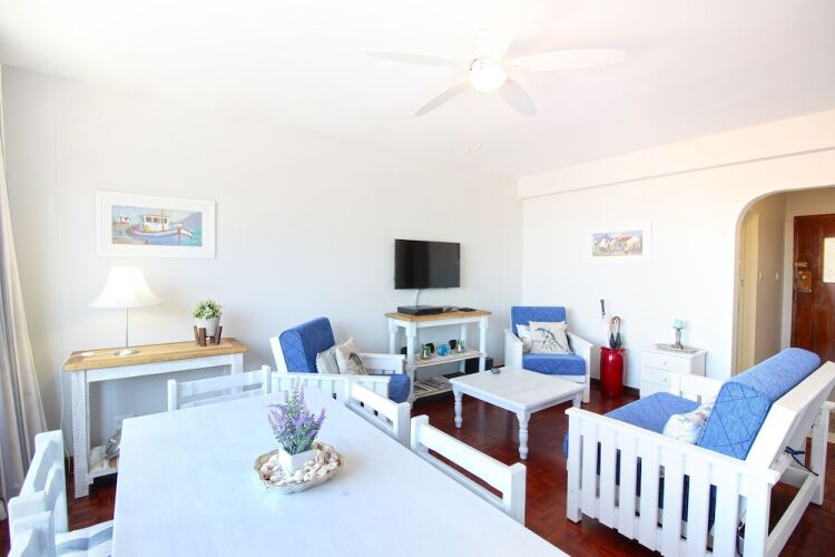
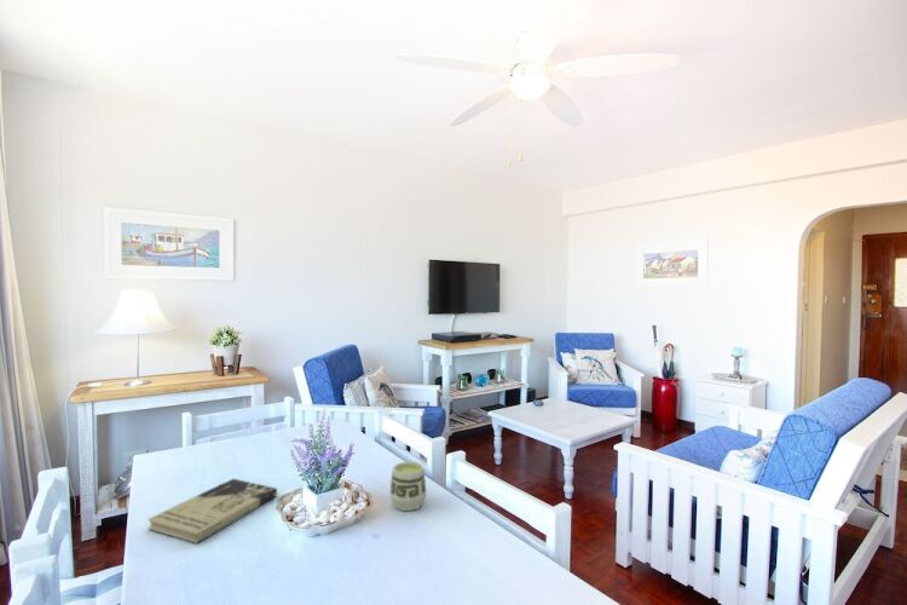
+ cup (408, 485)
+ book (216, 506)
